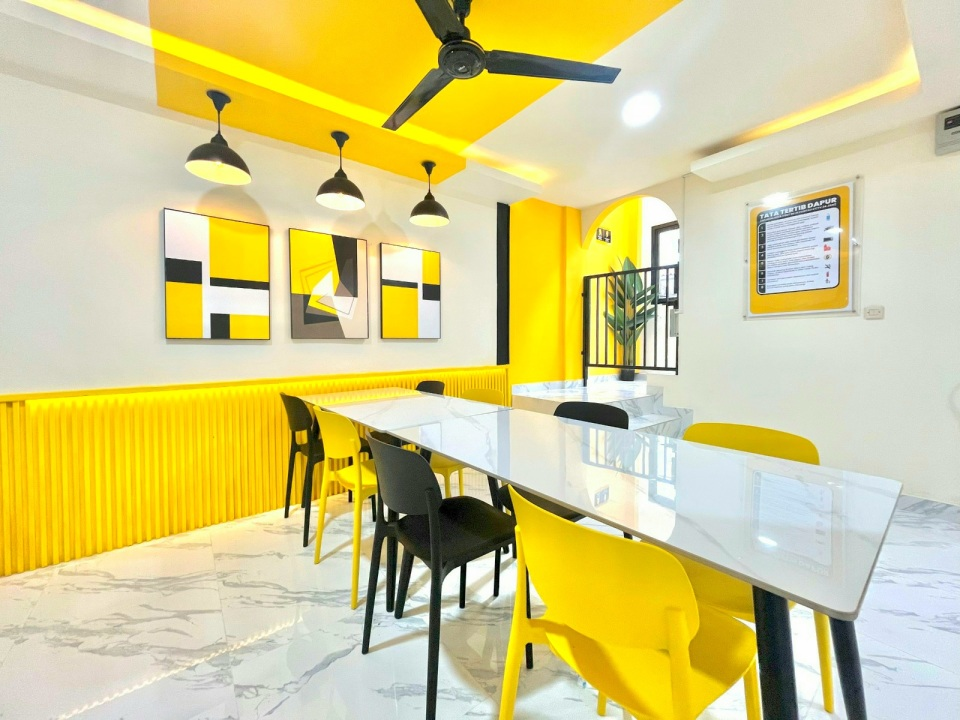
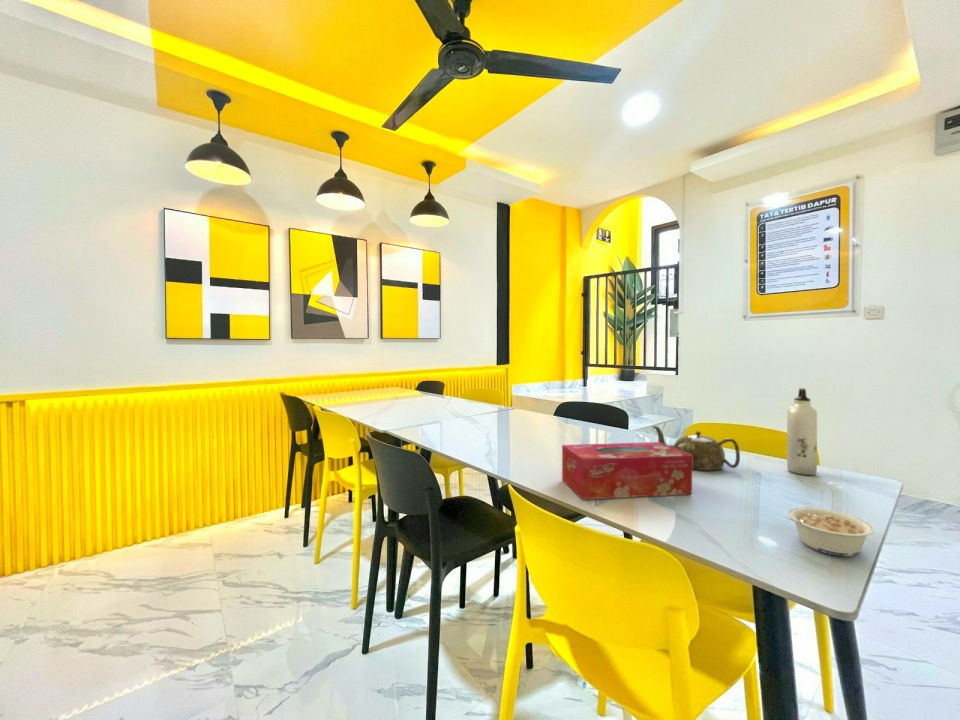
+ teapot (693, 447)
+ tissue box (623, 468)
+ water bottle (801, 430)
+ legume (828, 530)
